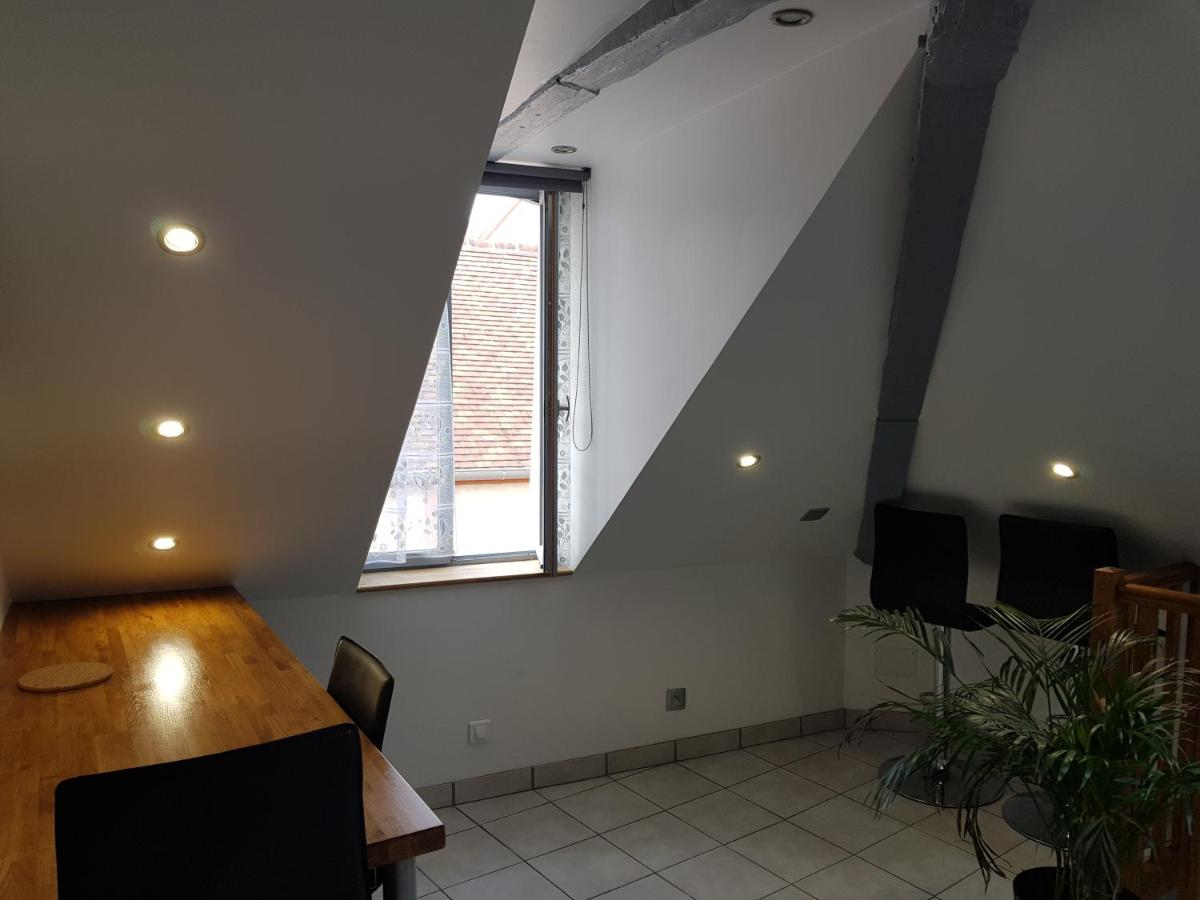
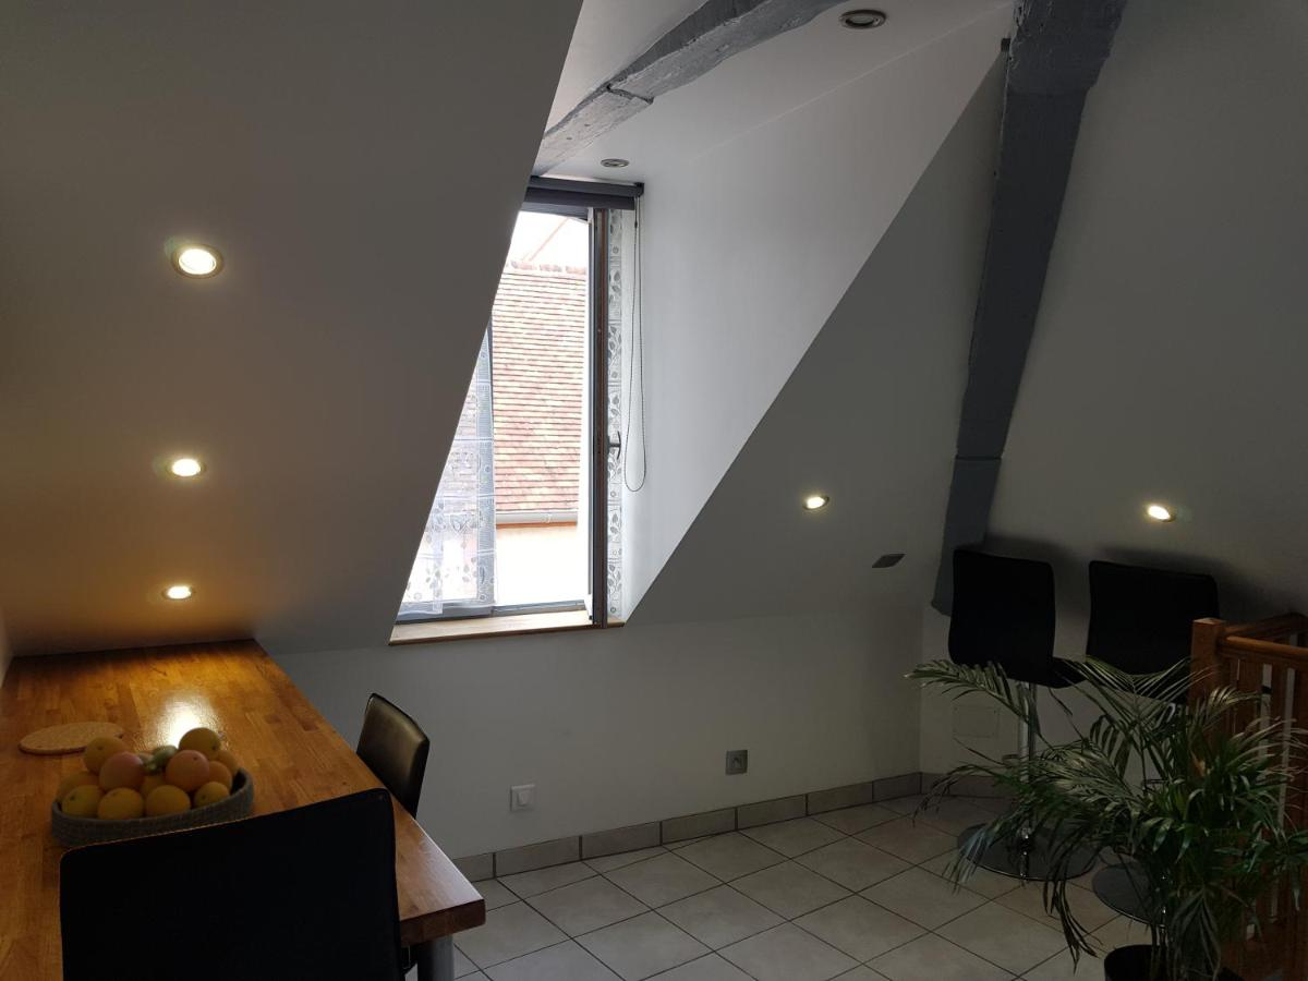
+ fruit bowl (155, 776)
